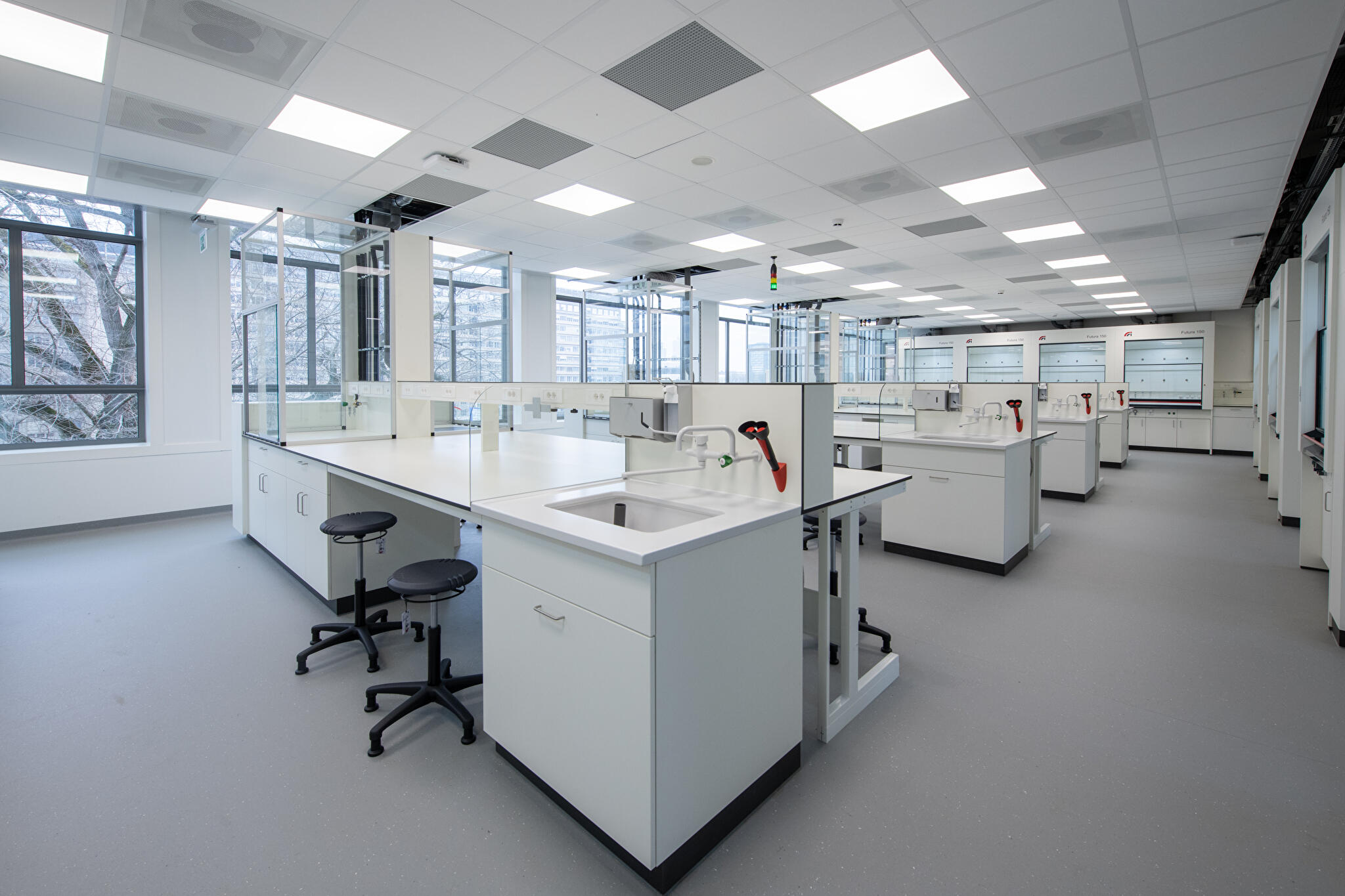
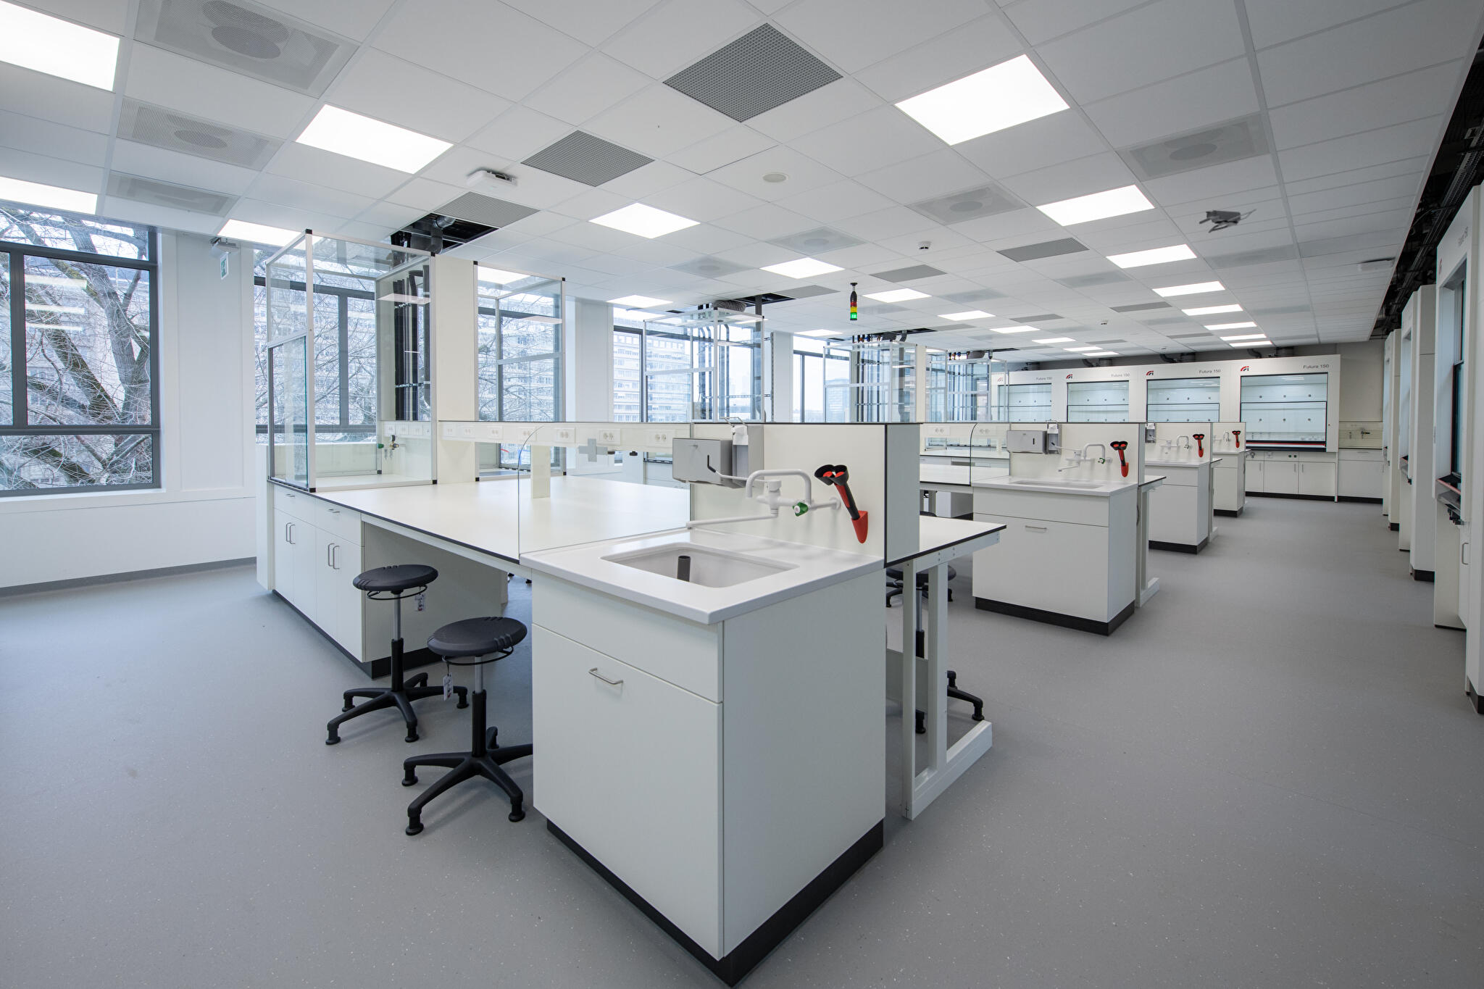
+ security camera (1226, 219)
